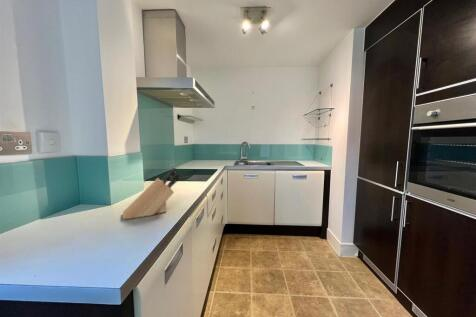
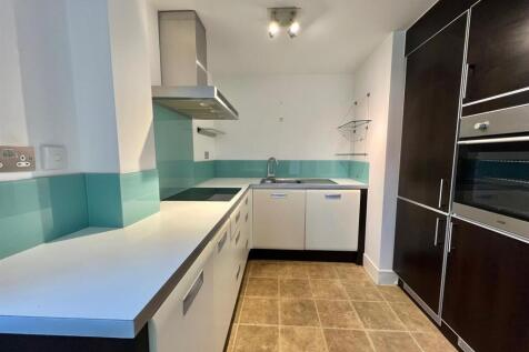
- knife block (152, 190)
